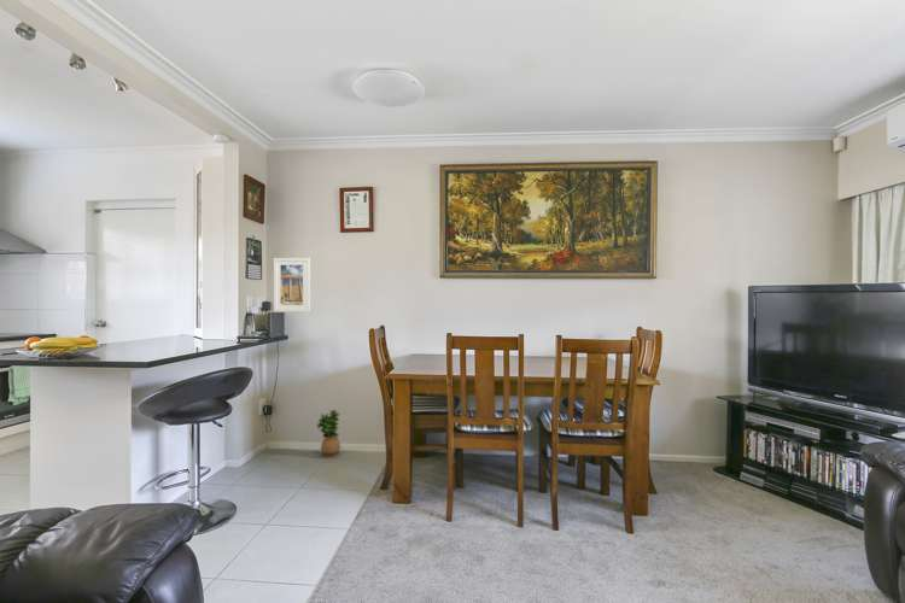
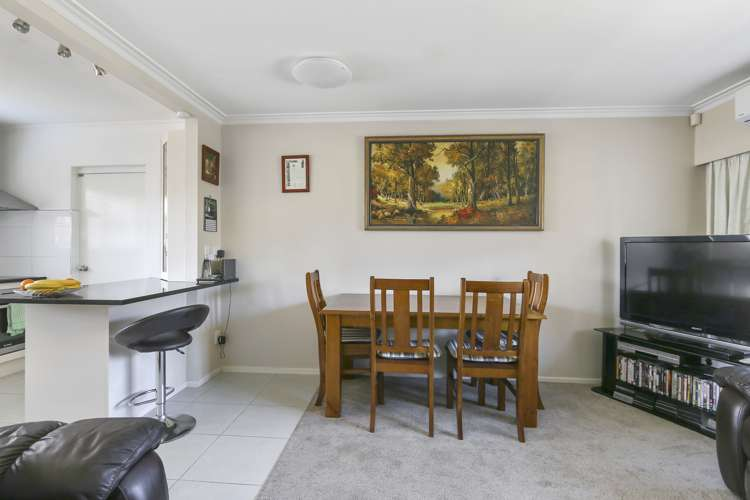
- potted plant (329, 432)
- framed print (291, 285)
